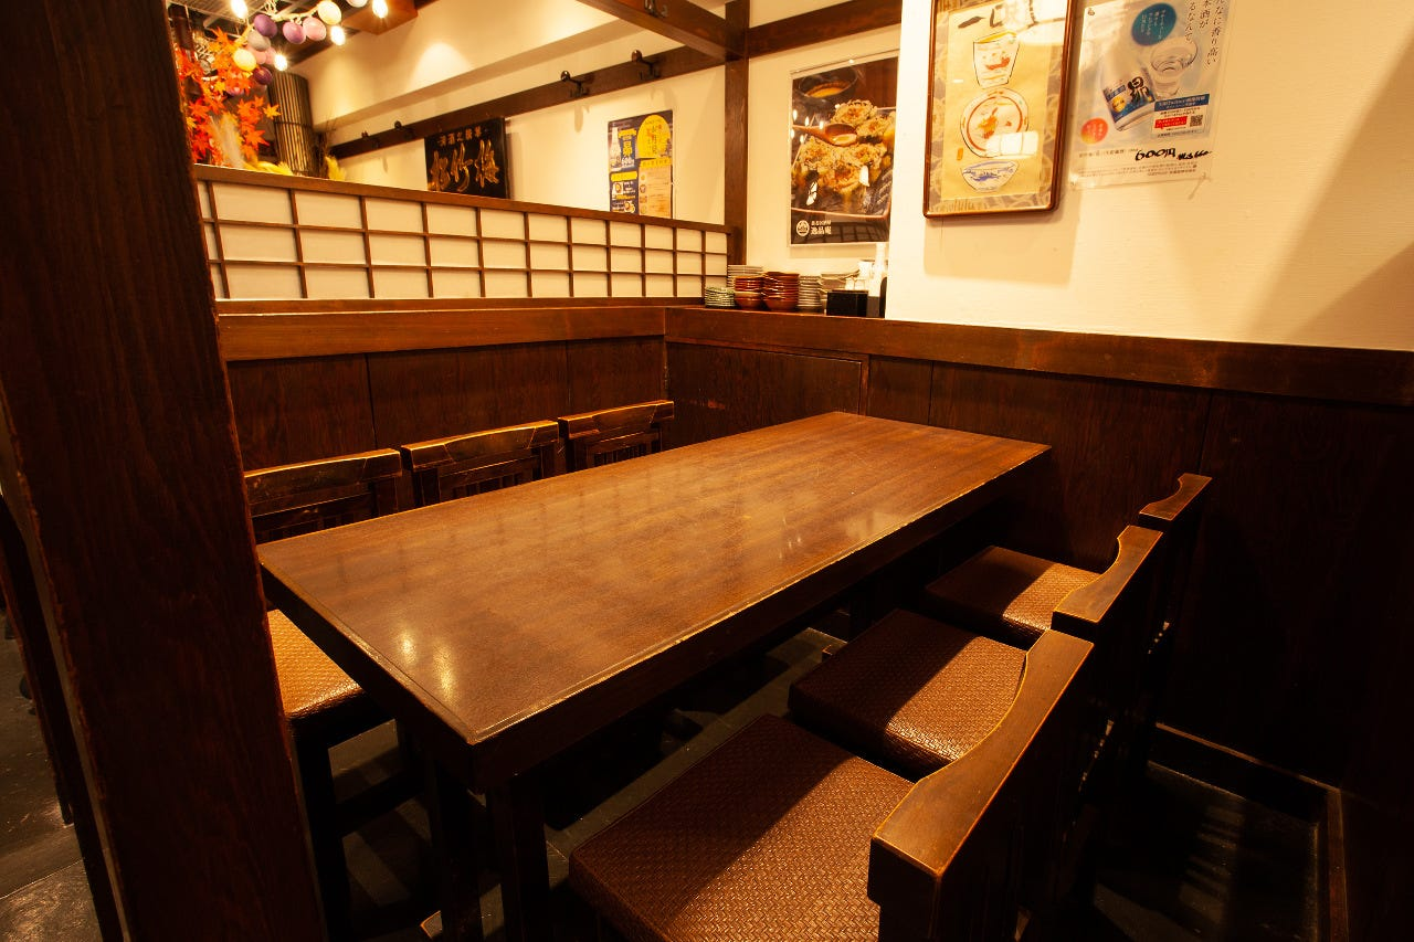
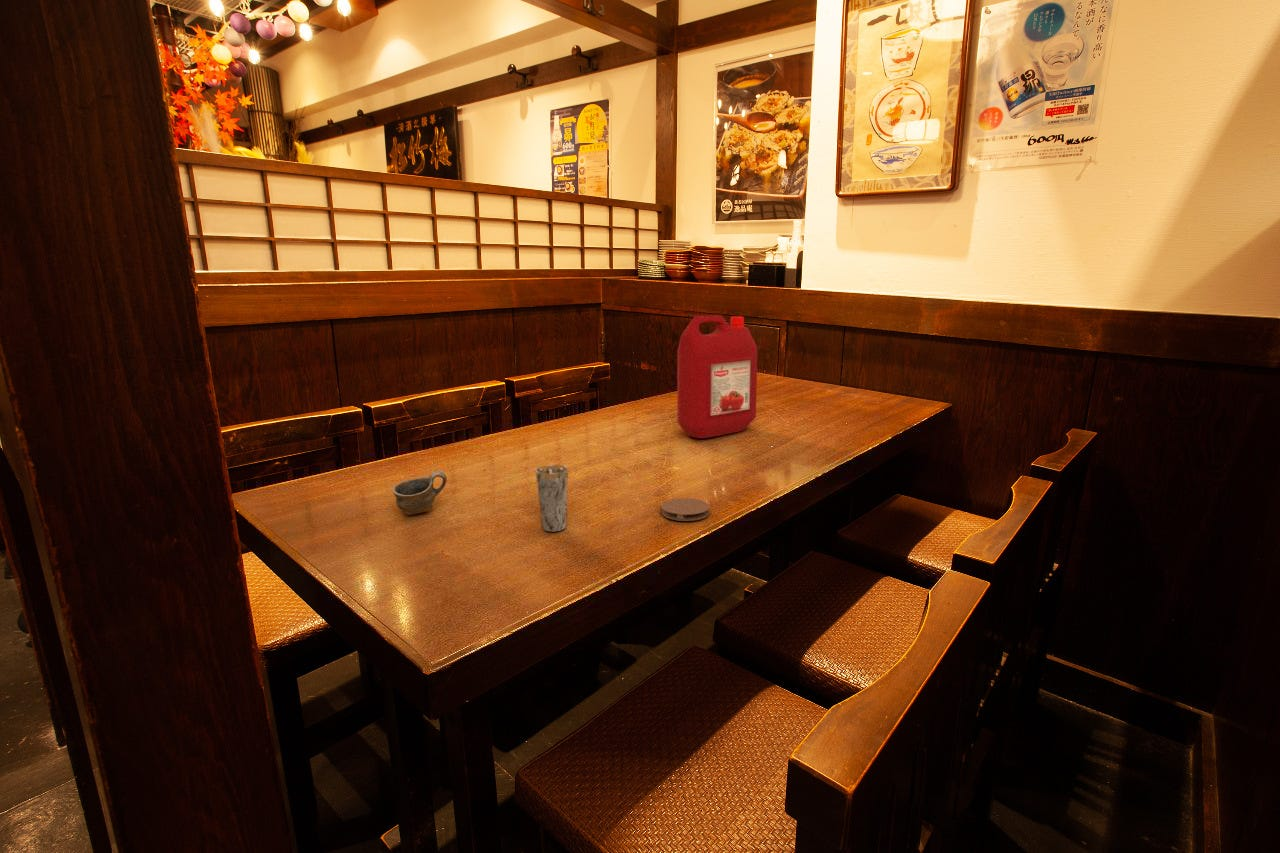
+ coaster (685, 509)
+ cup (417, 493)
+ ketchup jug (718, 375)
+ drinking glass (553, 498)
